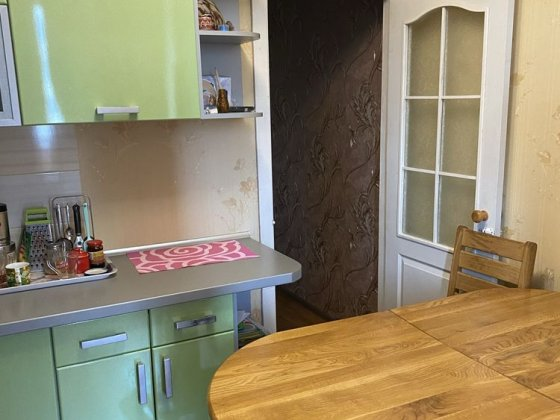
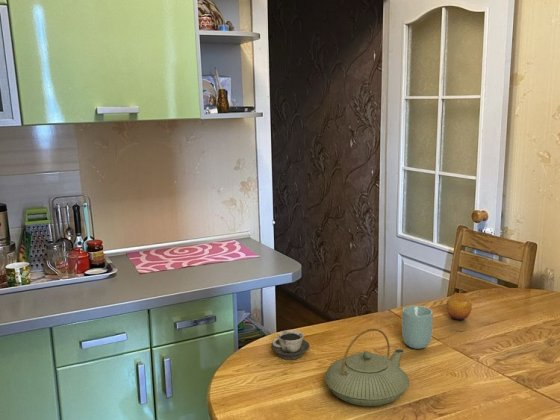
+ cup (416, 328)
+ cup (290, 344)
+ fruit (459, 305)
+ teapot (370, 359)
